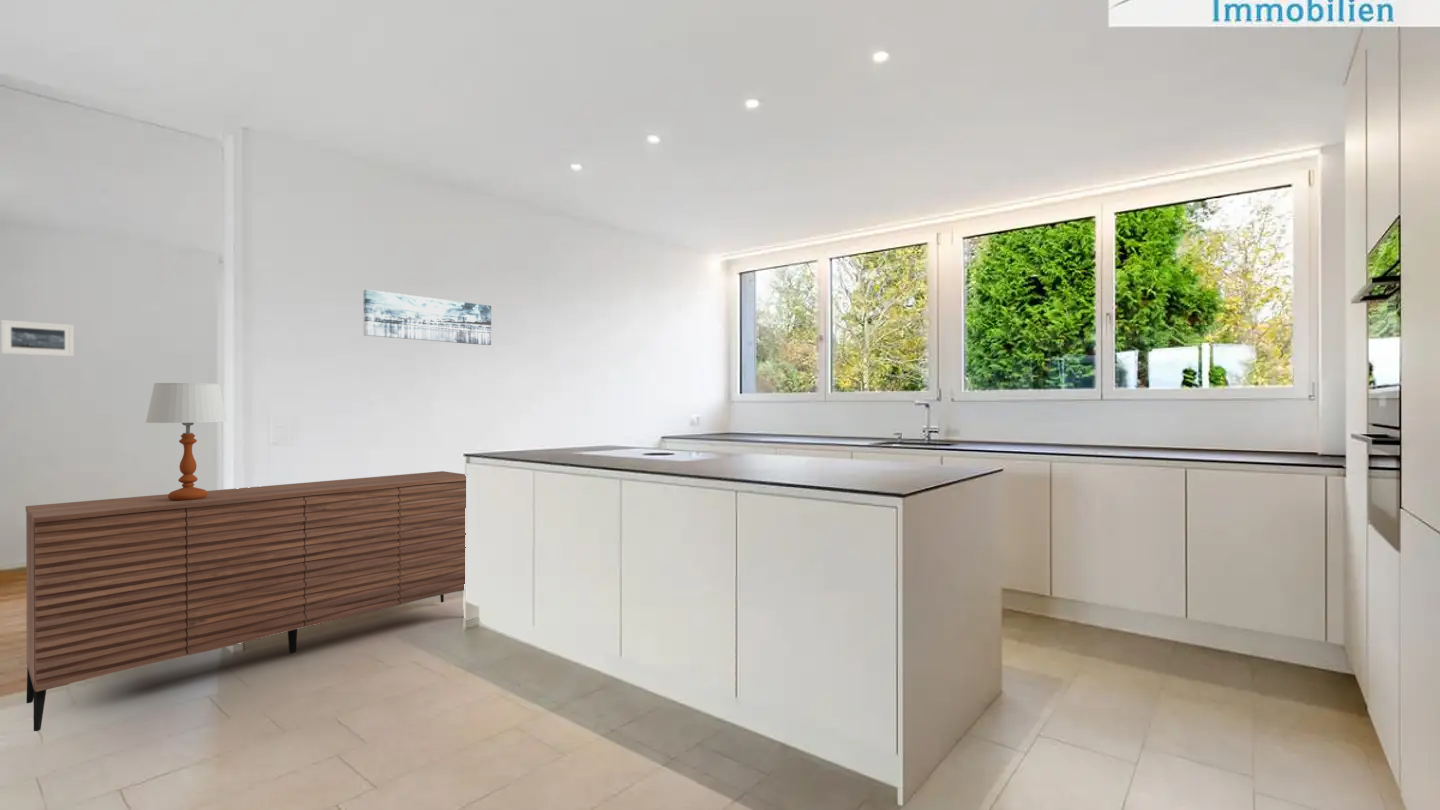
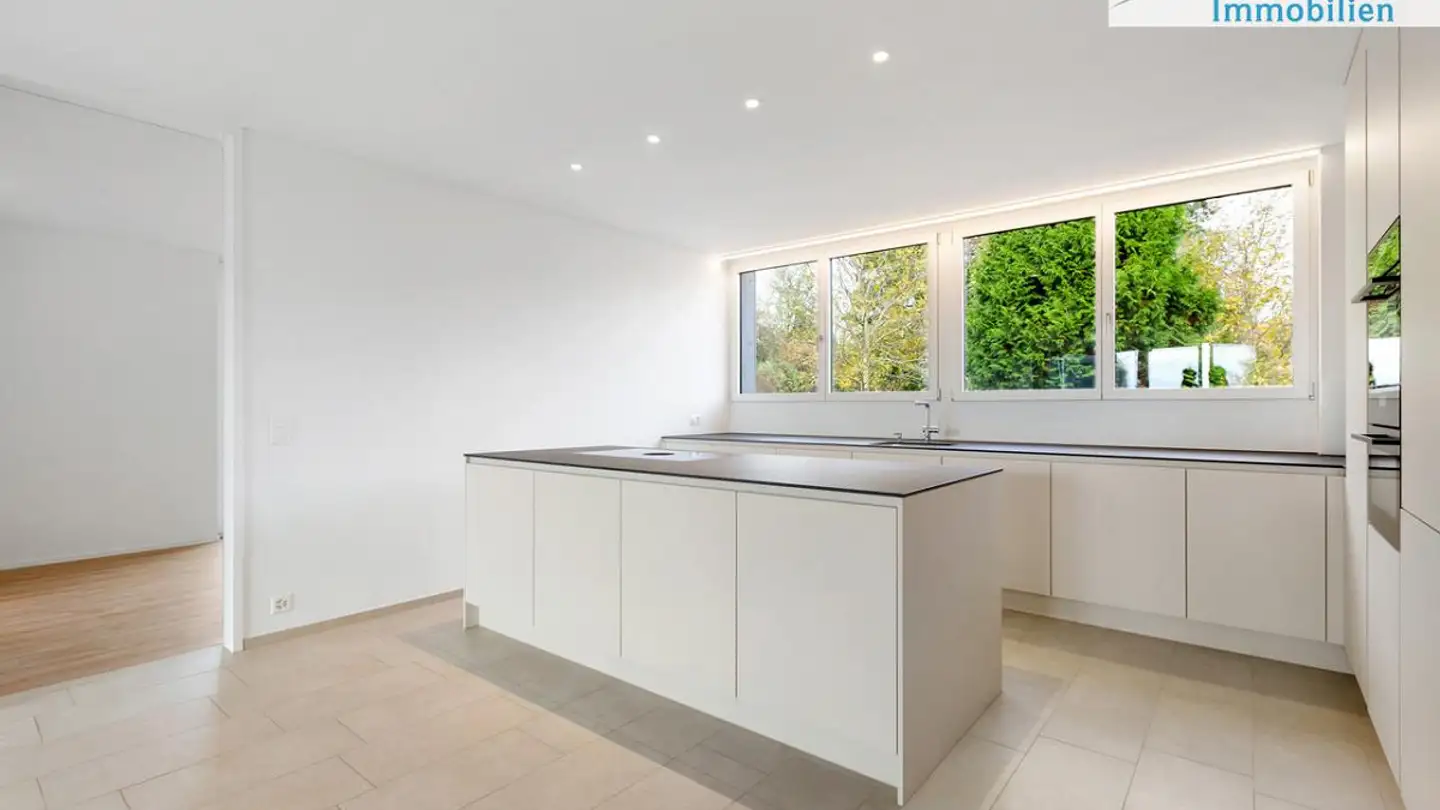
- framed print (38, 338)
- wall art (432, 319)
- table lamp (188, 440)
- sideboard (290, 570)
